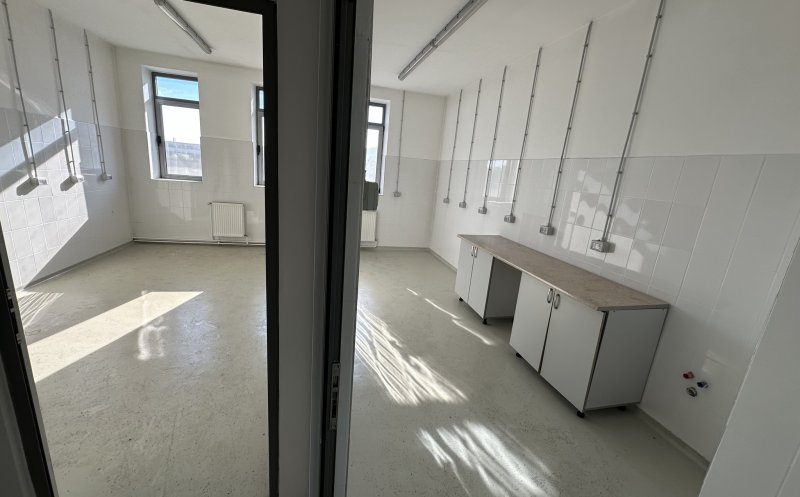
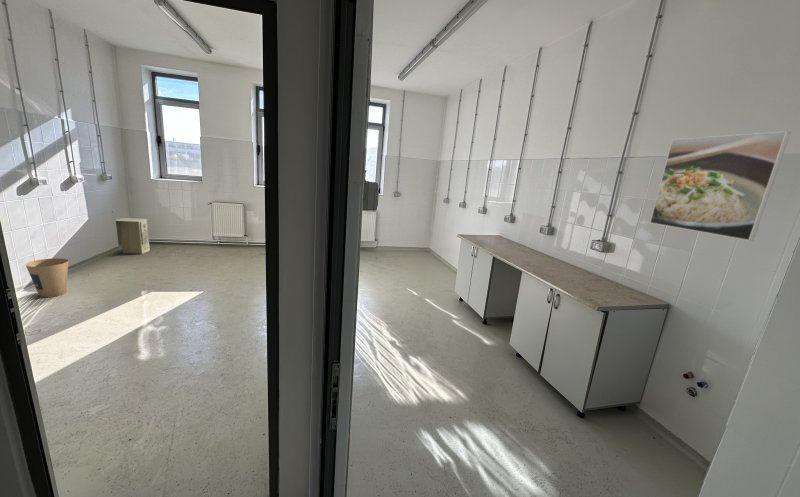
+ air purifier (133, 235)
+ trash can (50, 278)
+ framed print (708, 184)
